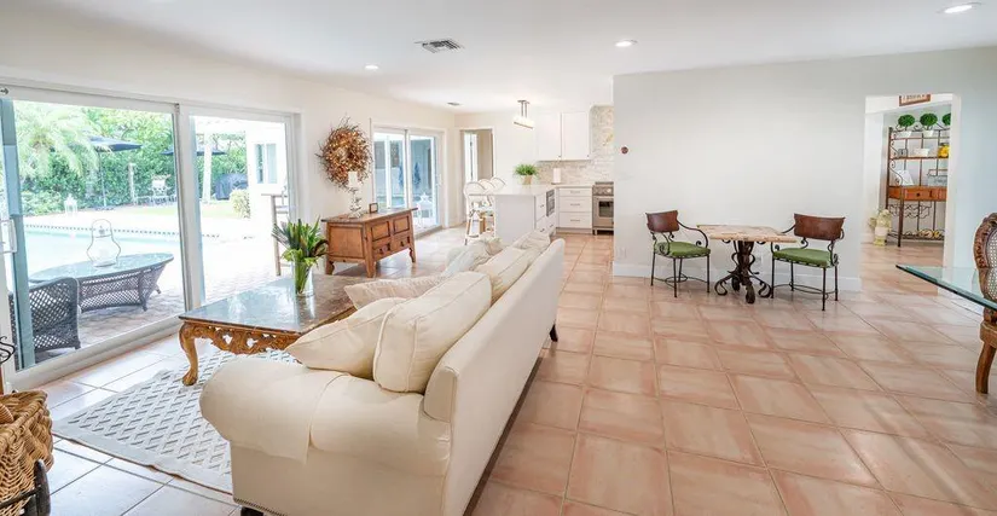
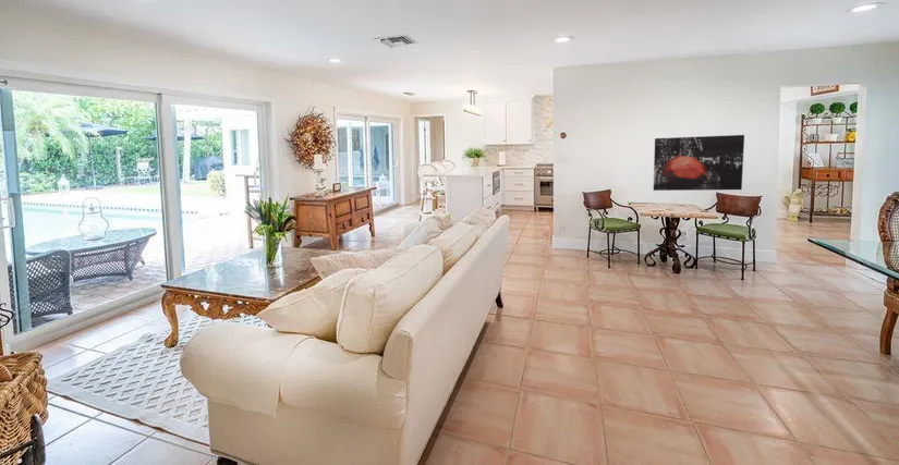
+ wall art (696, 163)
